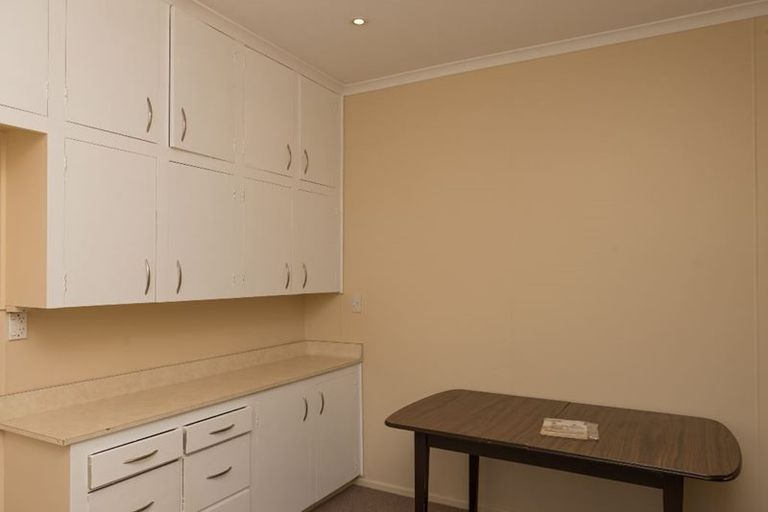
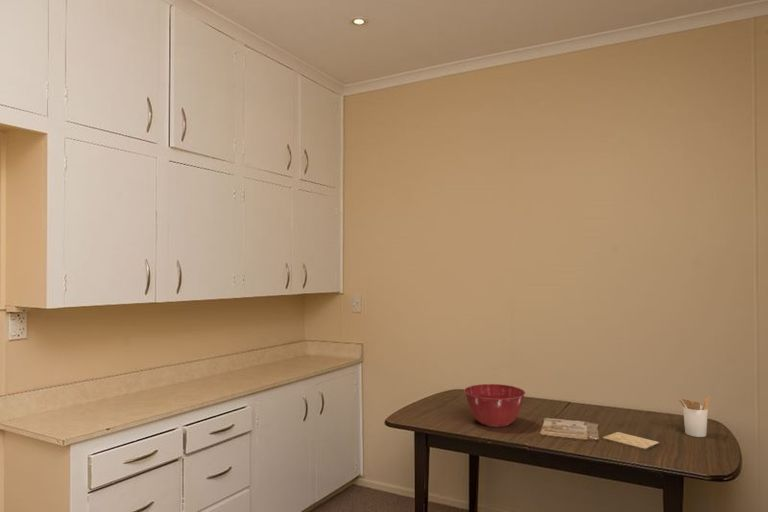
+ mixing bowl (494, 406)
+ utensil holder (694, 415)
+ cutting board (630, 441)
